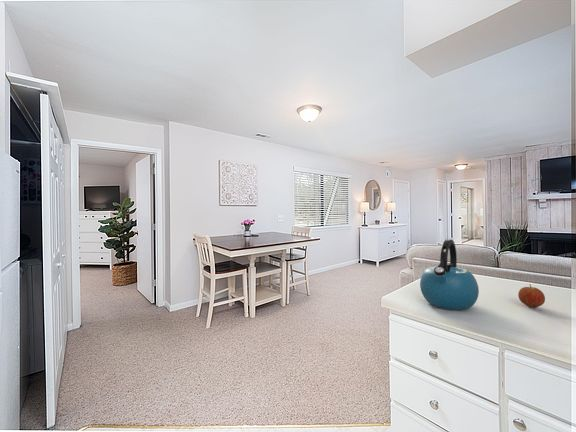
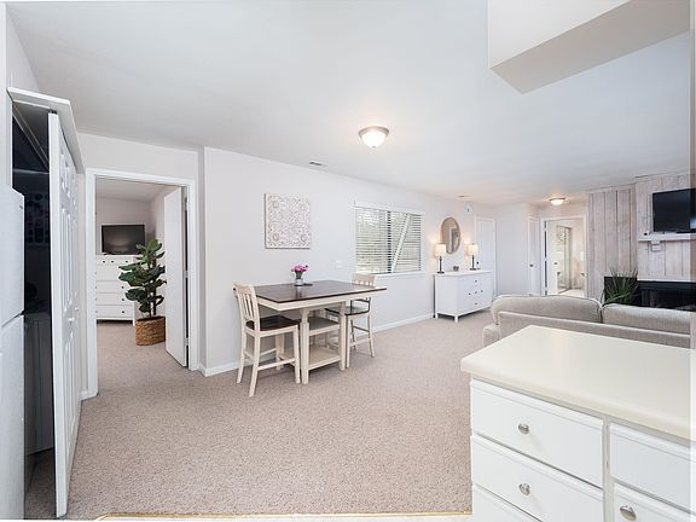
- fruit (531, 295)
- kettle (446, 272)
